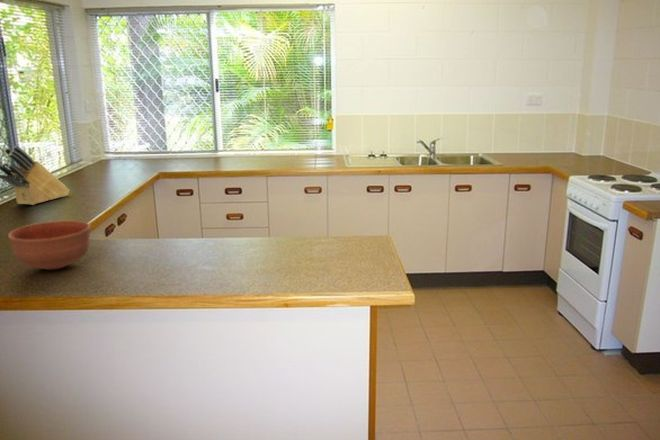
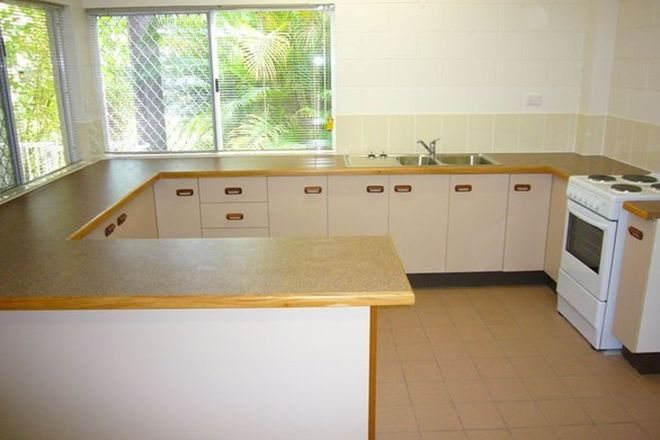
- bowl (52, 248)
- knife block (33, 172)
